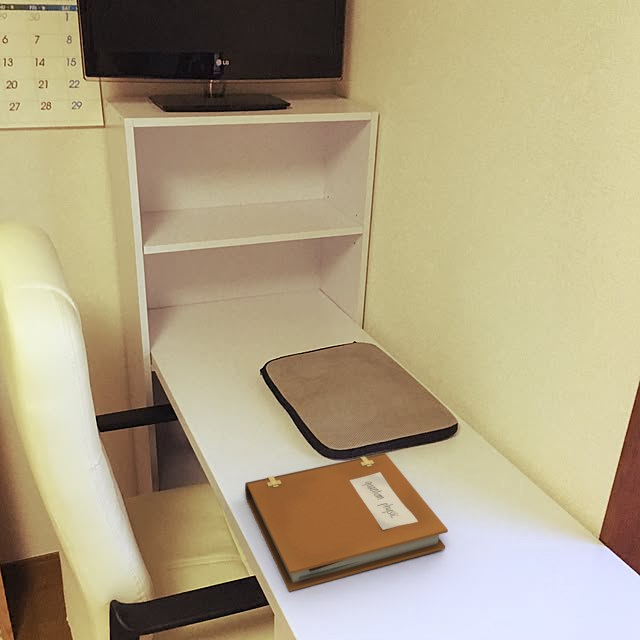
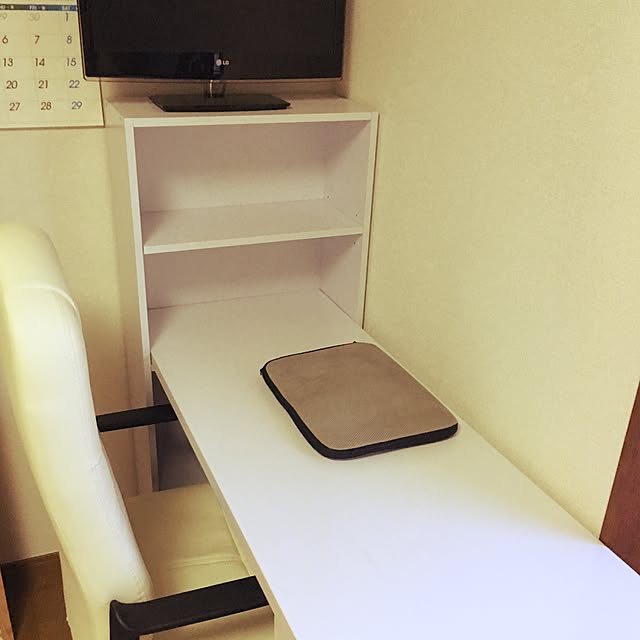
- notebook (345, 511)
